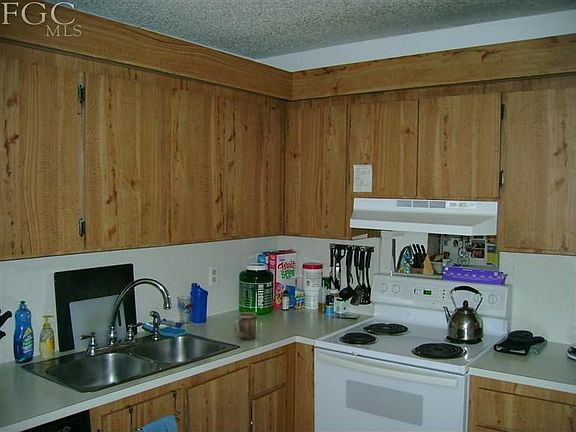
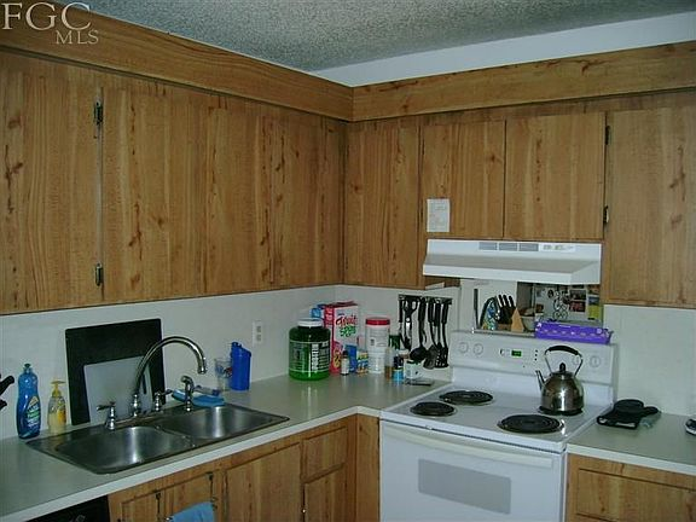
- mug (245, 327)
